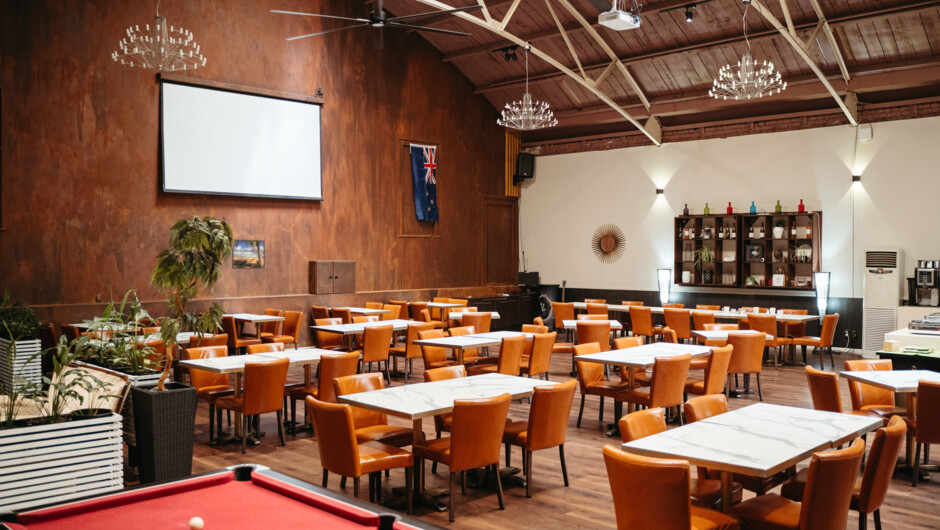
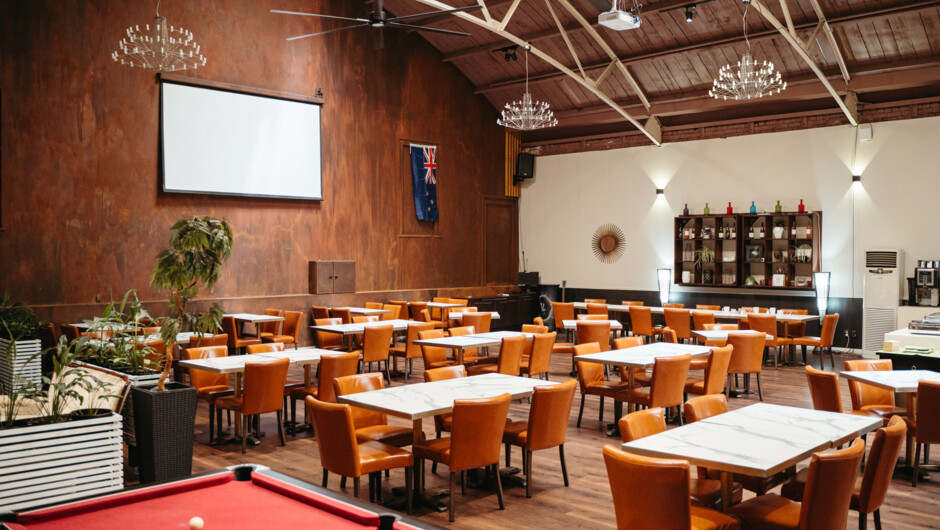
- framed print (248, 254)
